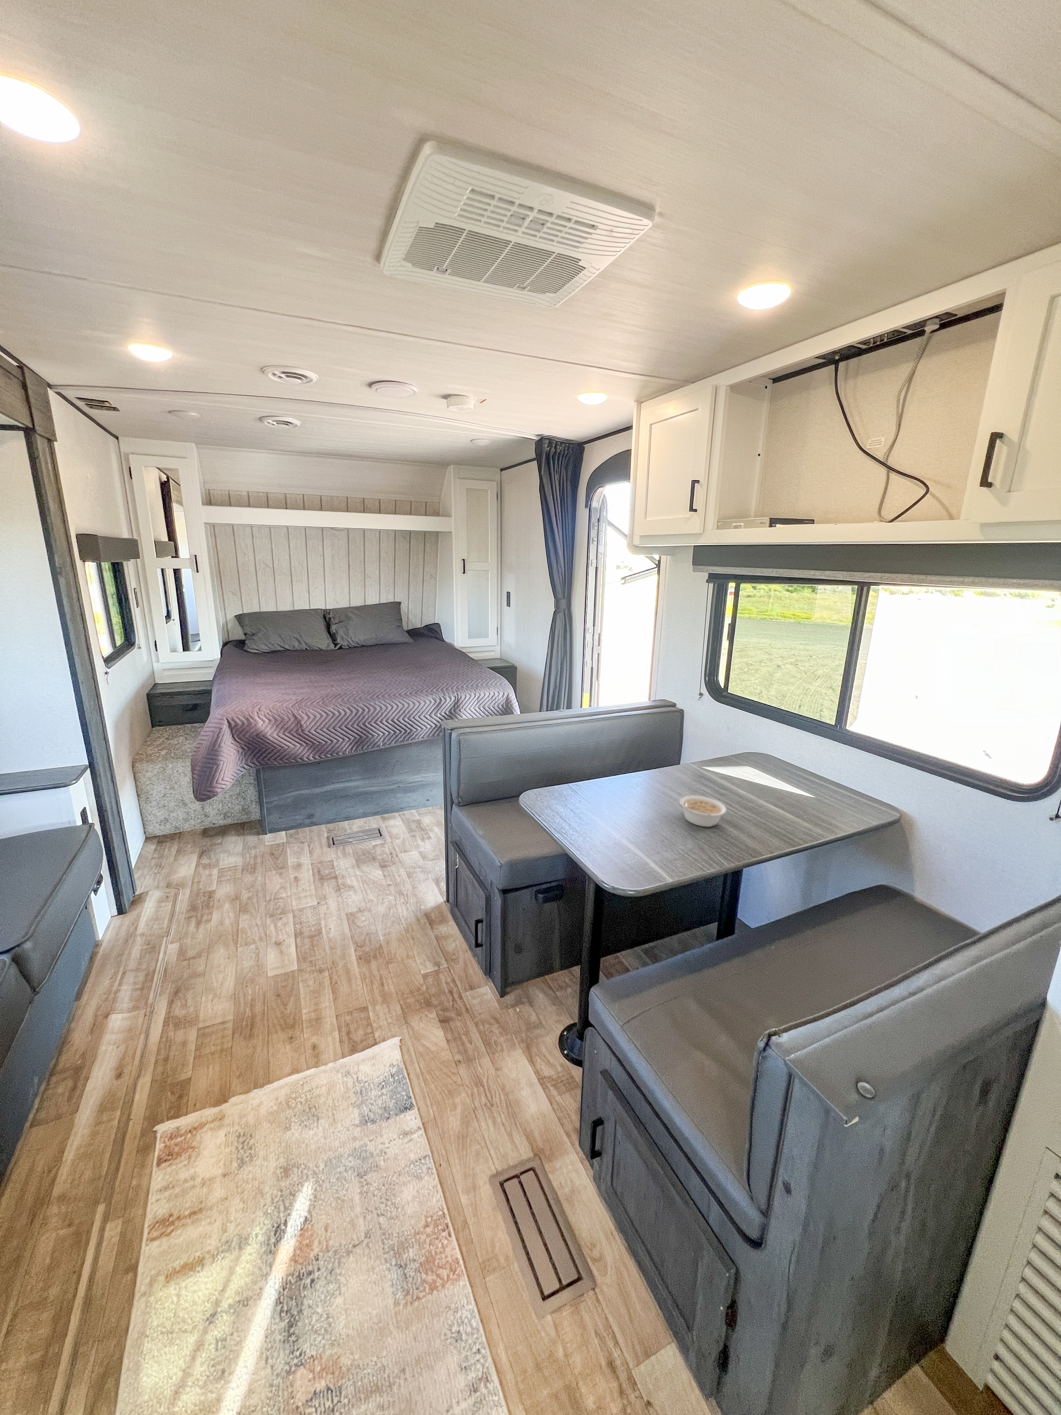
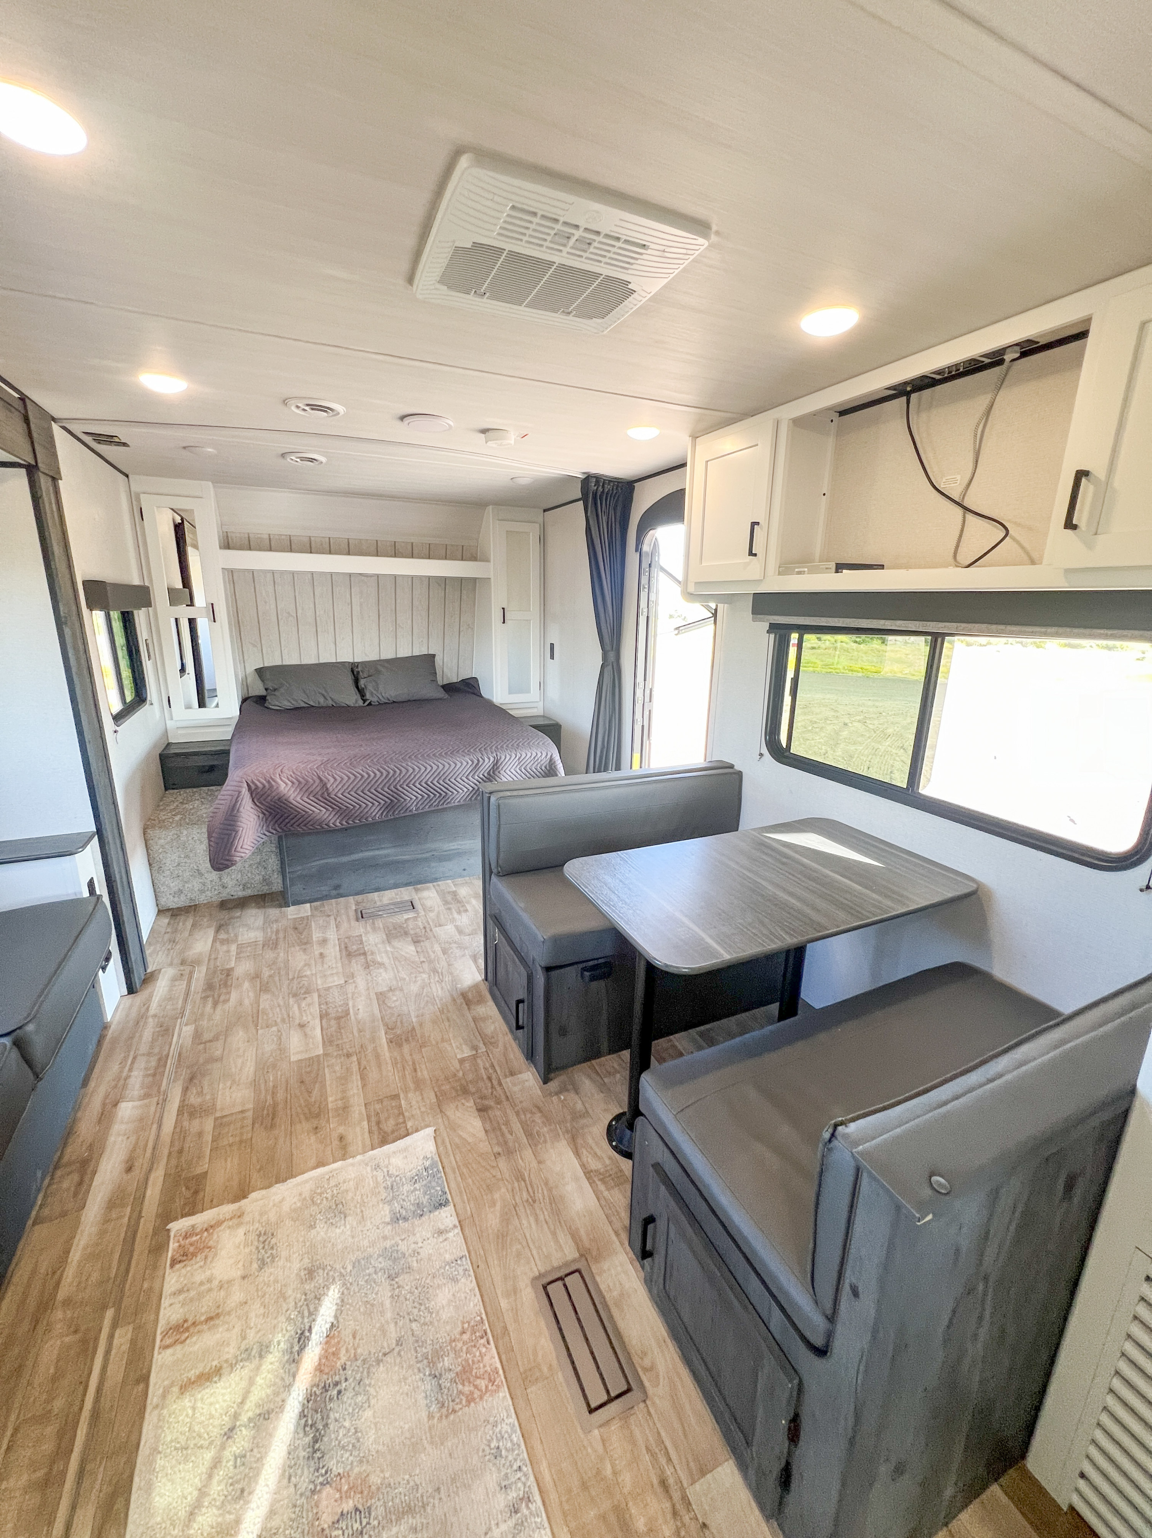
- legume (703, 811)
